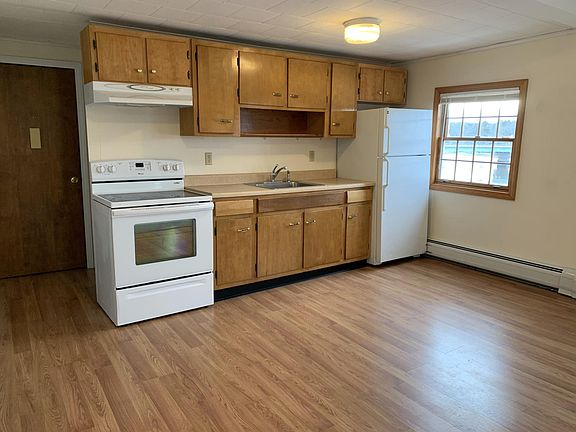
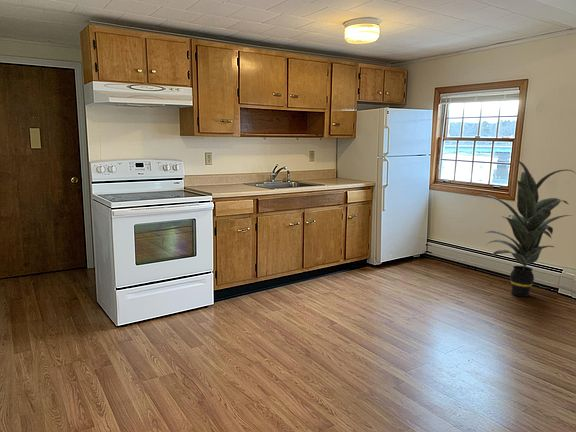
+ indoor plant (524, 228)
